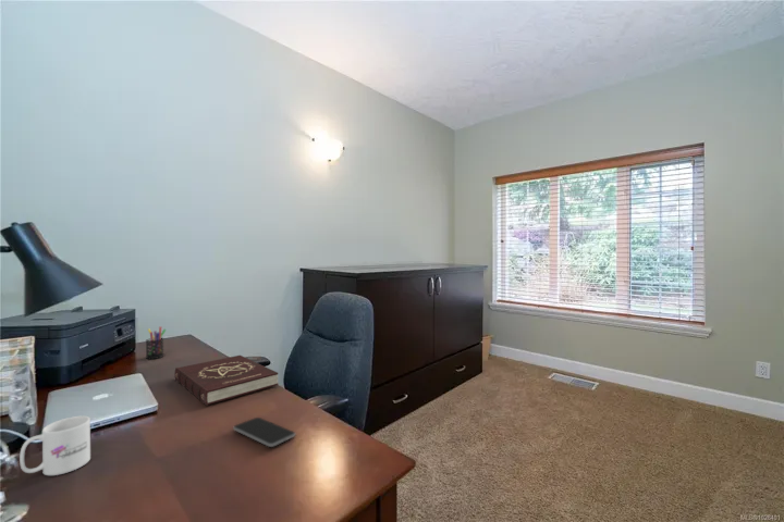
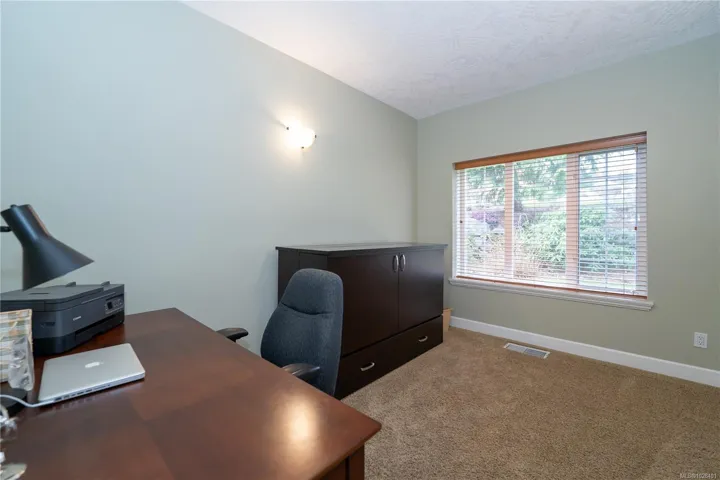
- book (224, 376)
- mug (57, 447)
- smartphone (264, 431)
- pen holder (157, 340)
